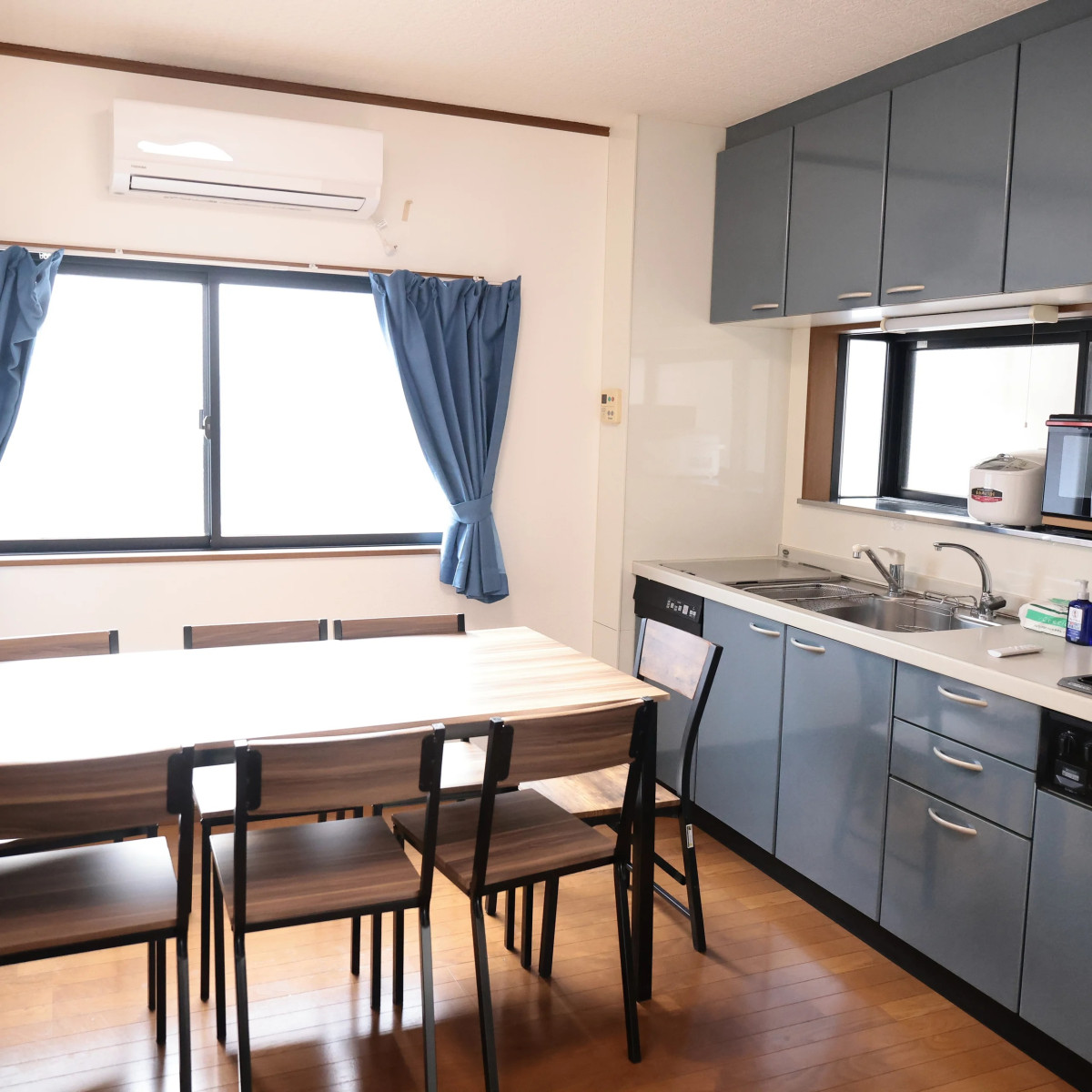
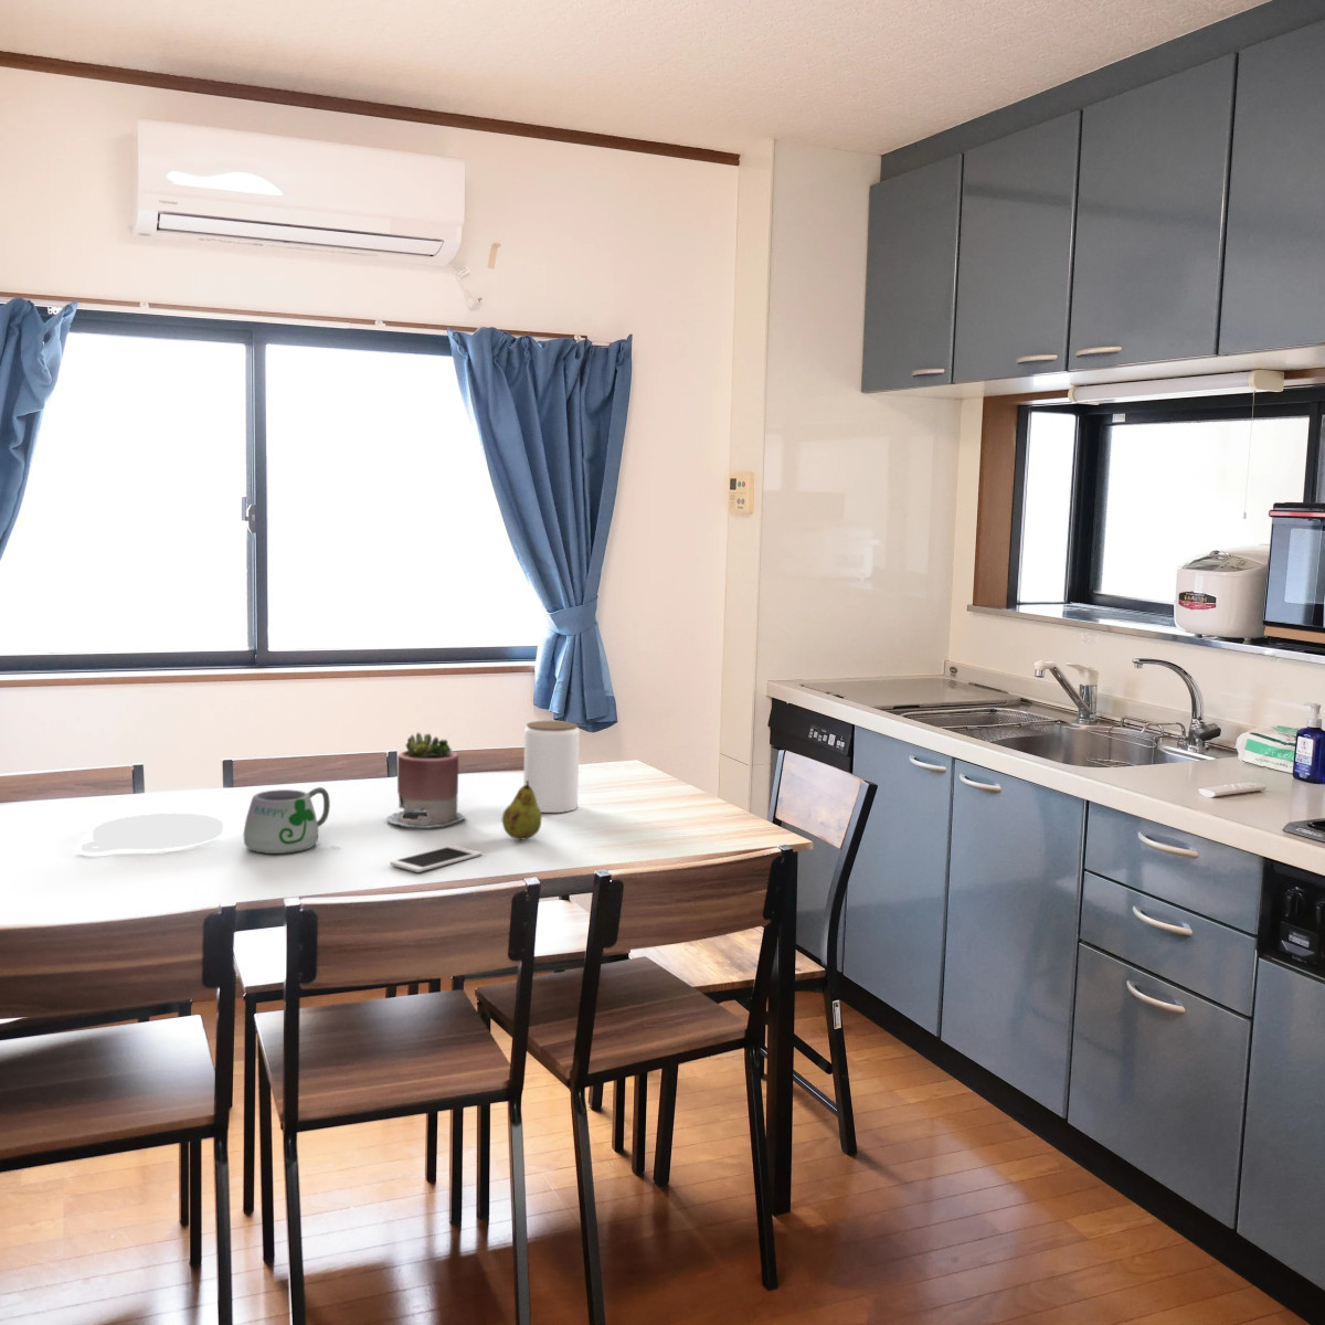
+ plate (149, 831)
+ cell phone (436, 858)
+ fruit (522, 808)
+ mug (295, 819)
+ jar (551, 766)
+ succulent planter (425, 777)
